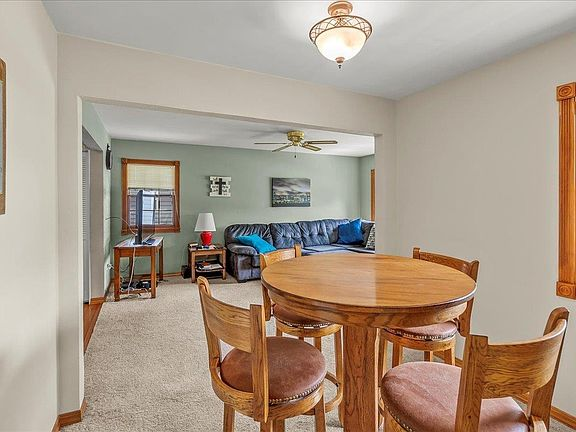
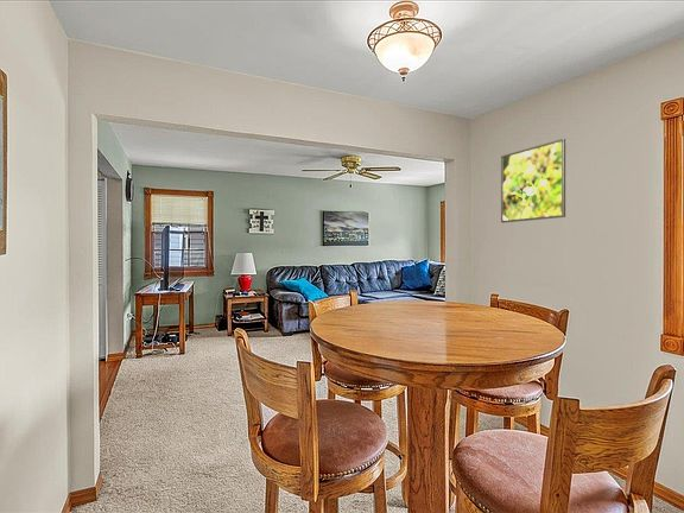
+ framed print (530, 184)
